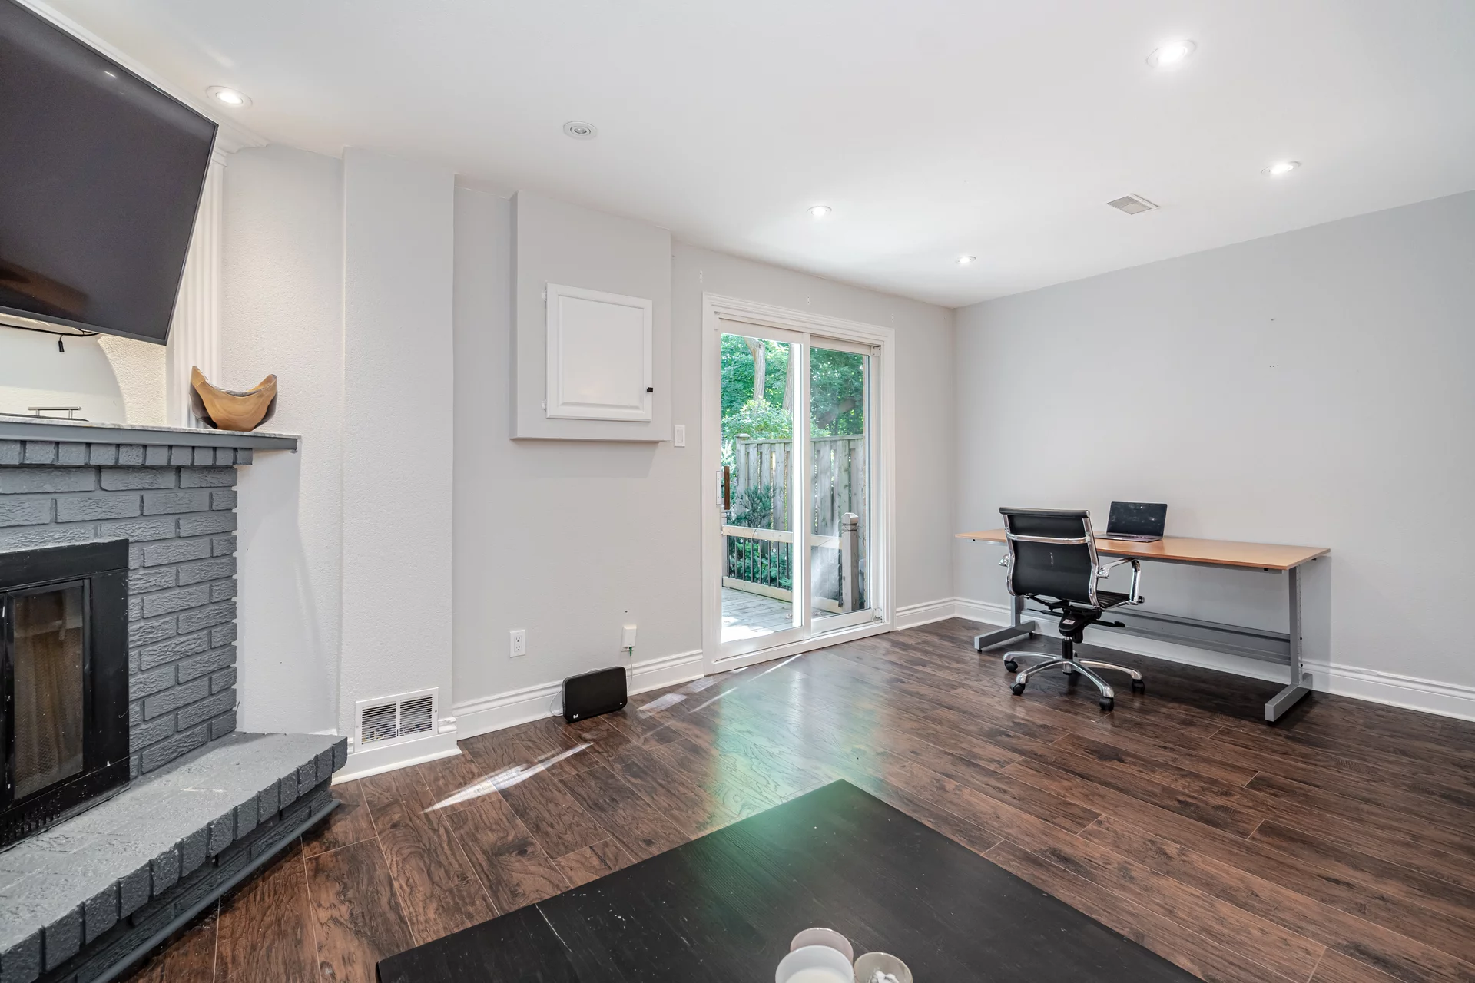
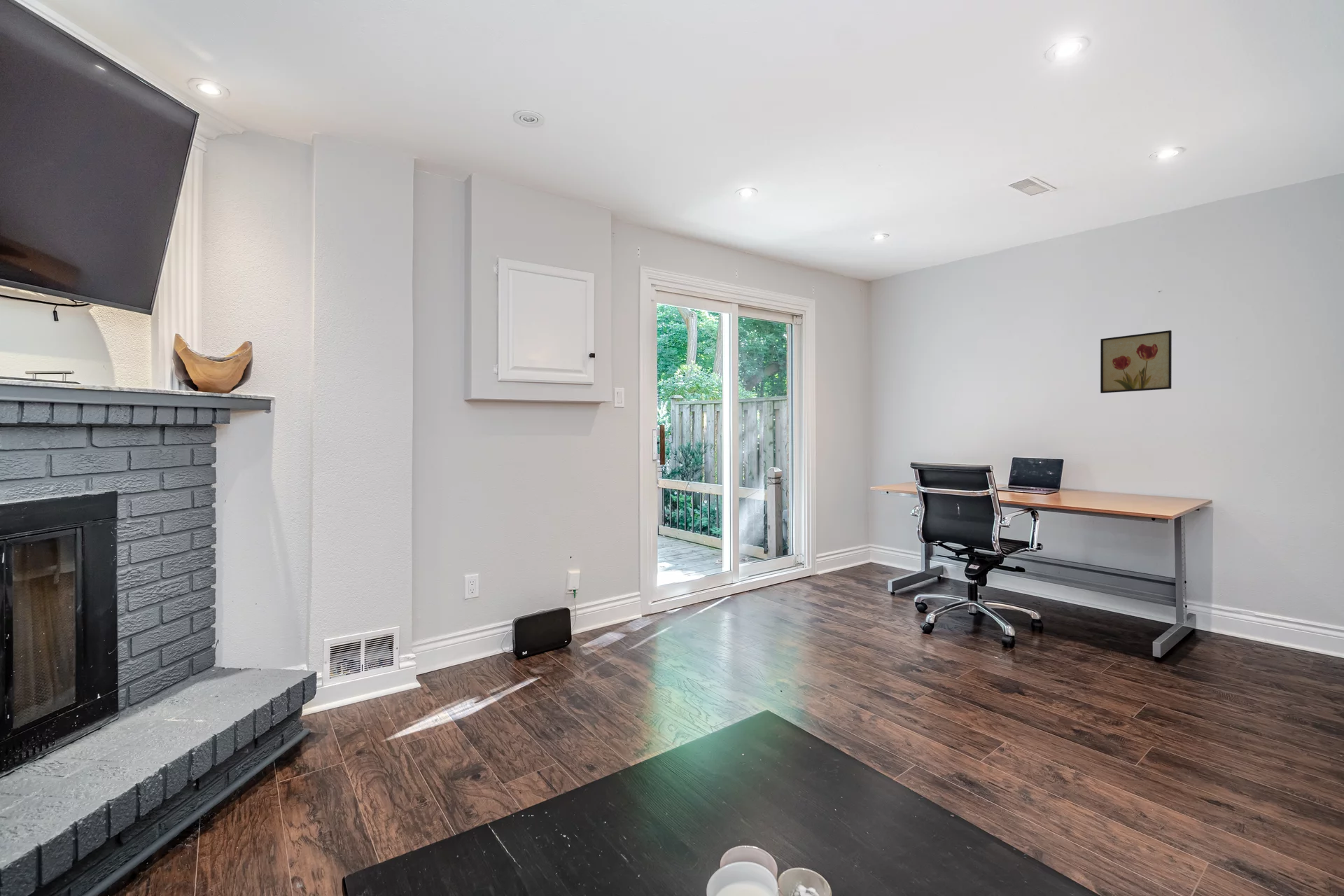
+ wall art (1135, 363)
